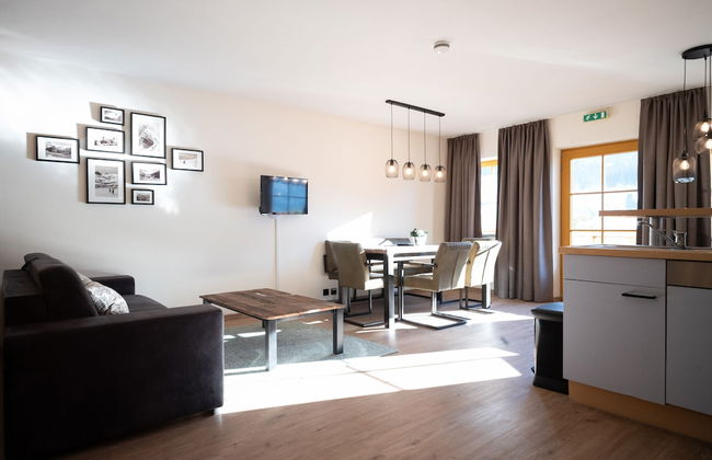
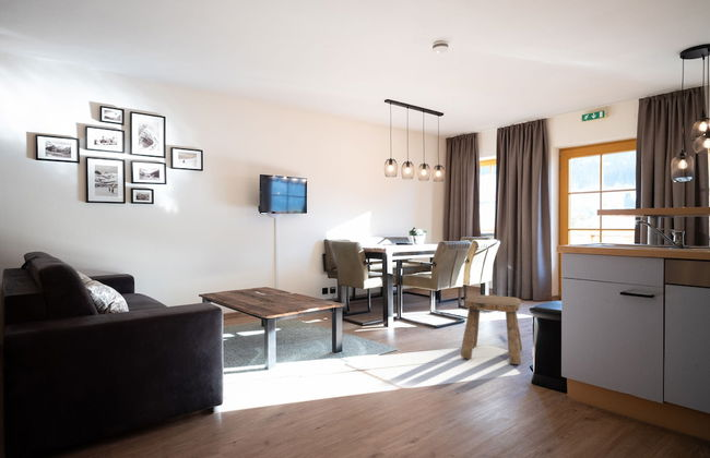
+ stool (477, 326)
